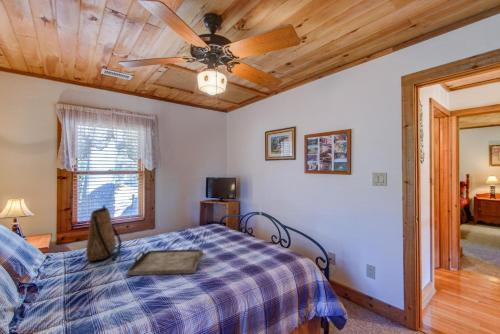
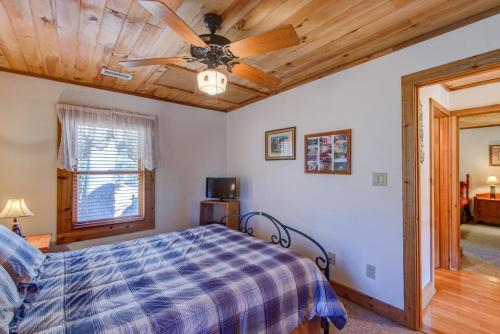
- tote bag (103, 231)
- serving tray (169, 257)
